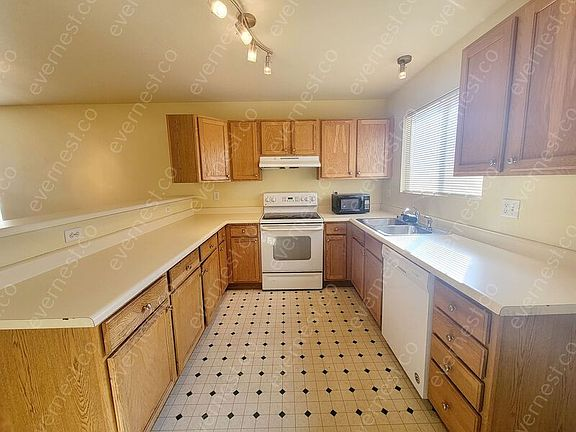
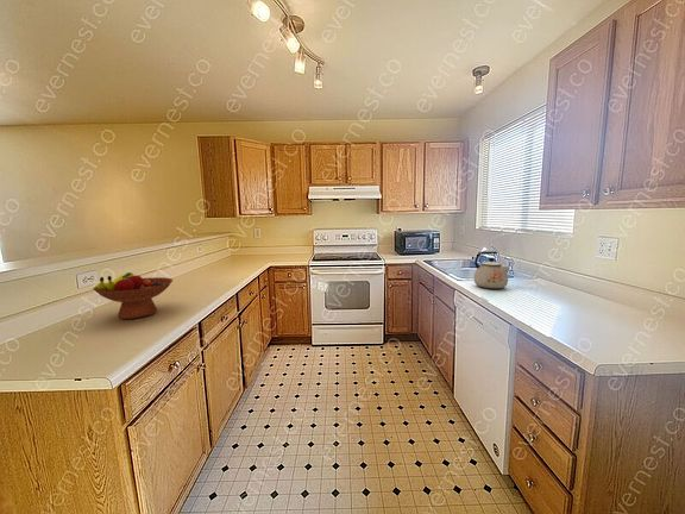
+ kettle (491, 269)
+ fruit bowl (136, 293)
